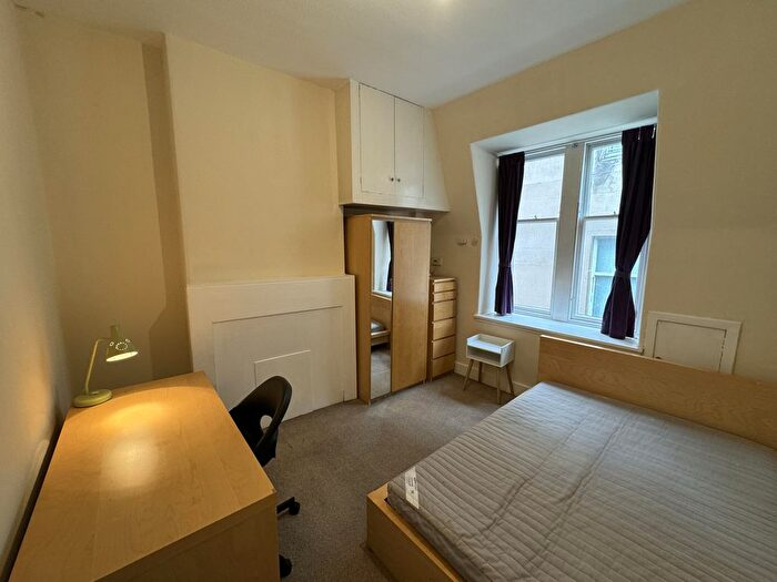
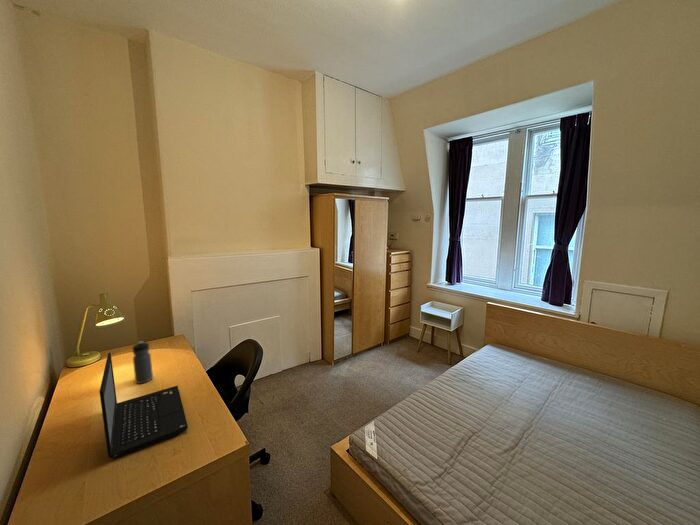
+ water bottle (142, 361)
+ laptop (147, 394)
